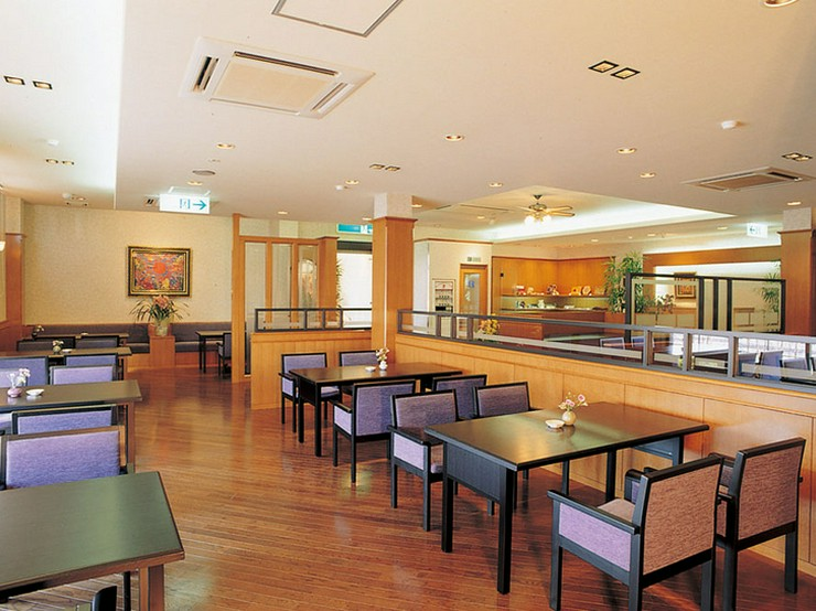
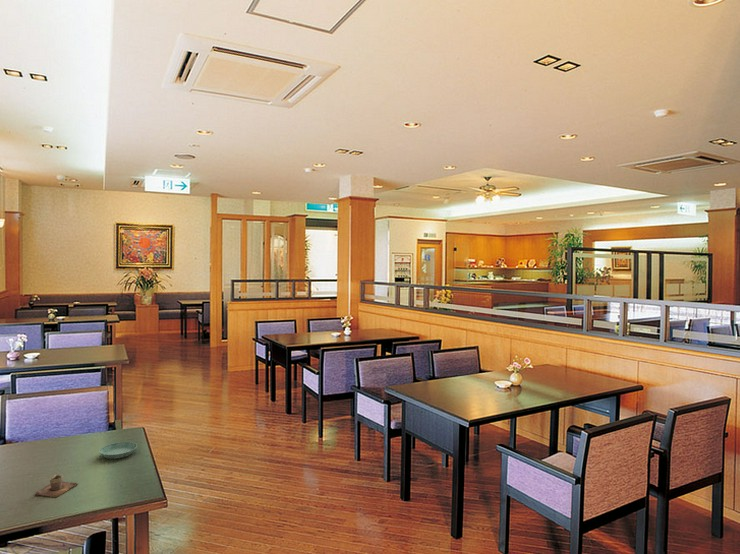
+ saucer (118, 450)
+ cup (56, 483)
